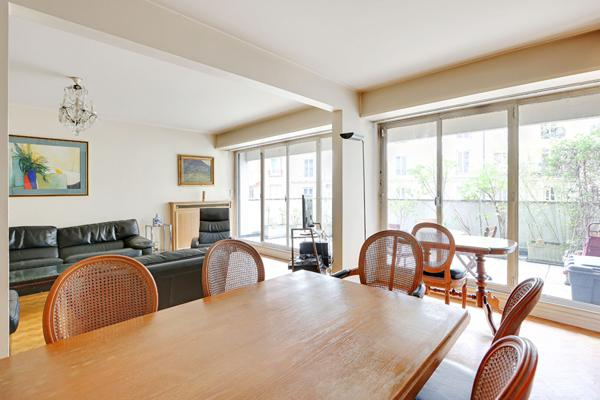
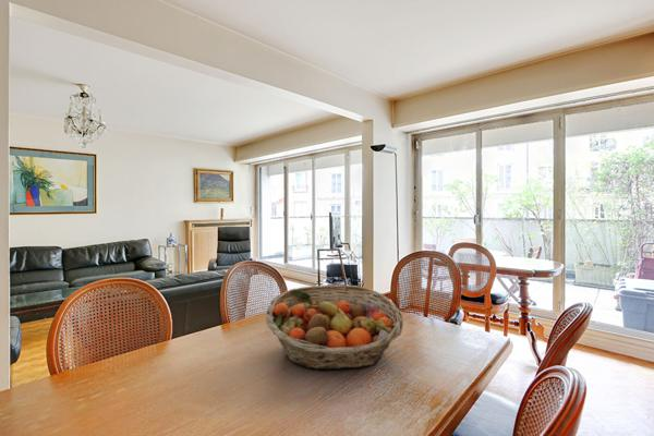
+ fruit basket (334, 323)
